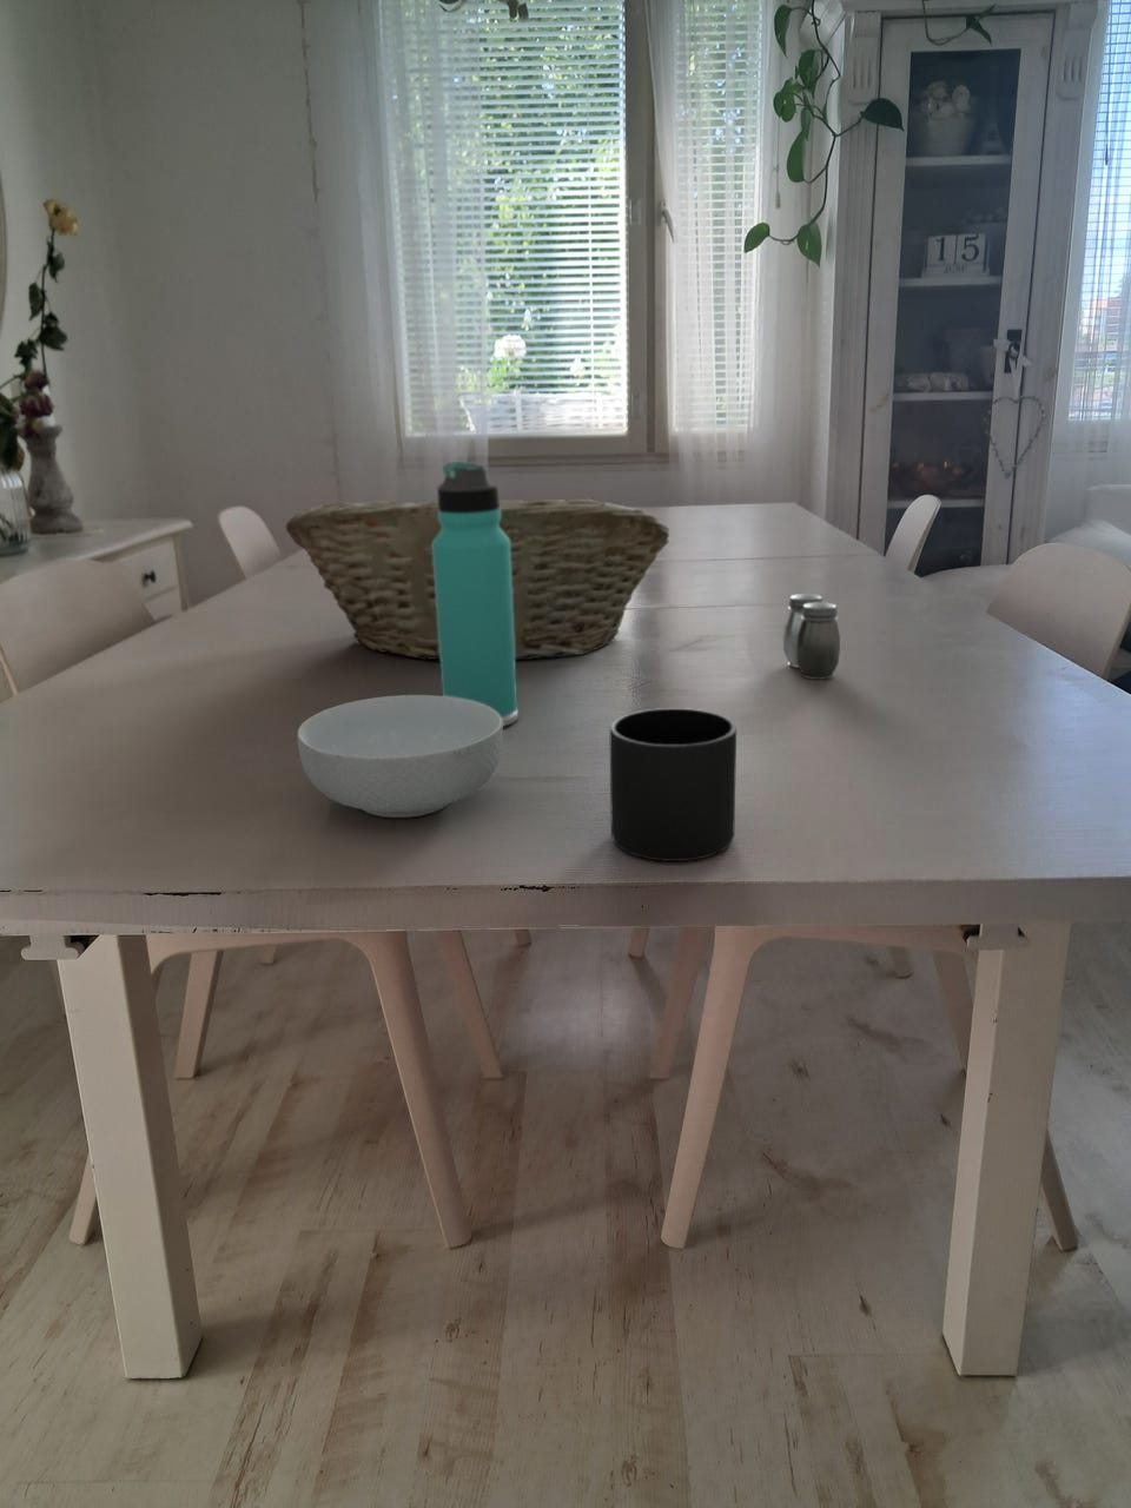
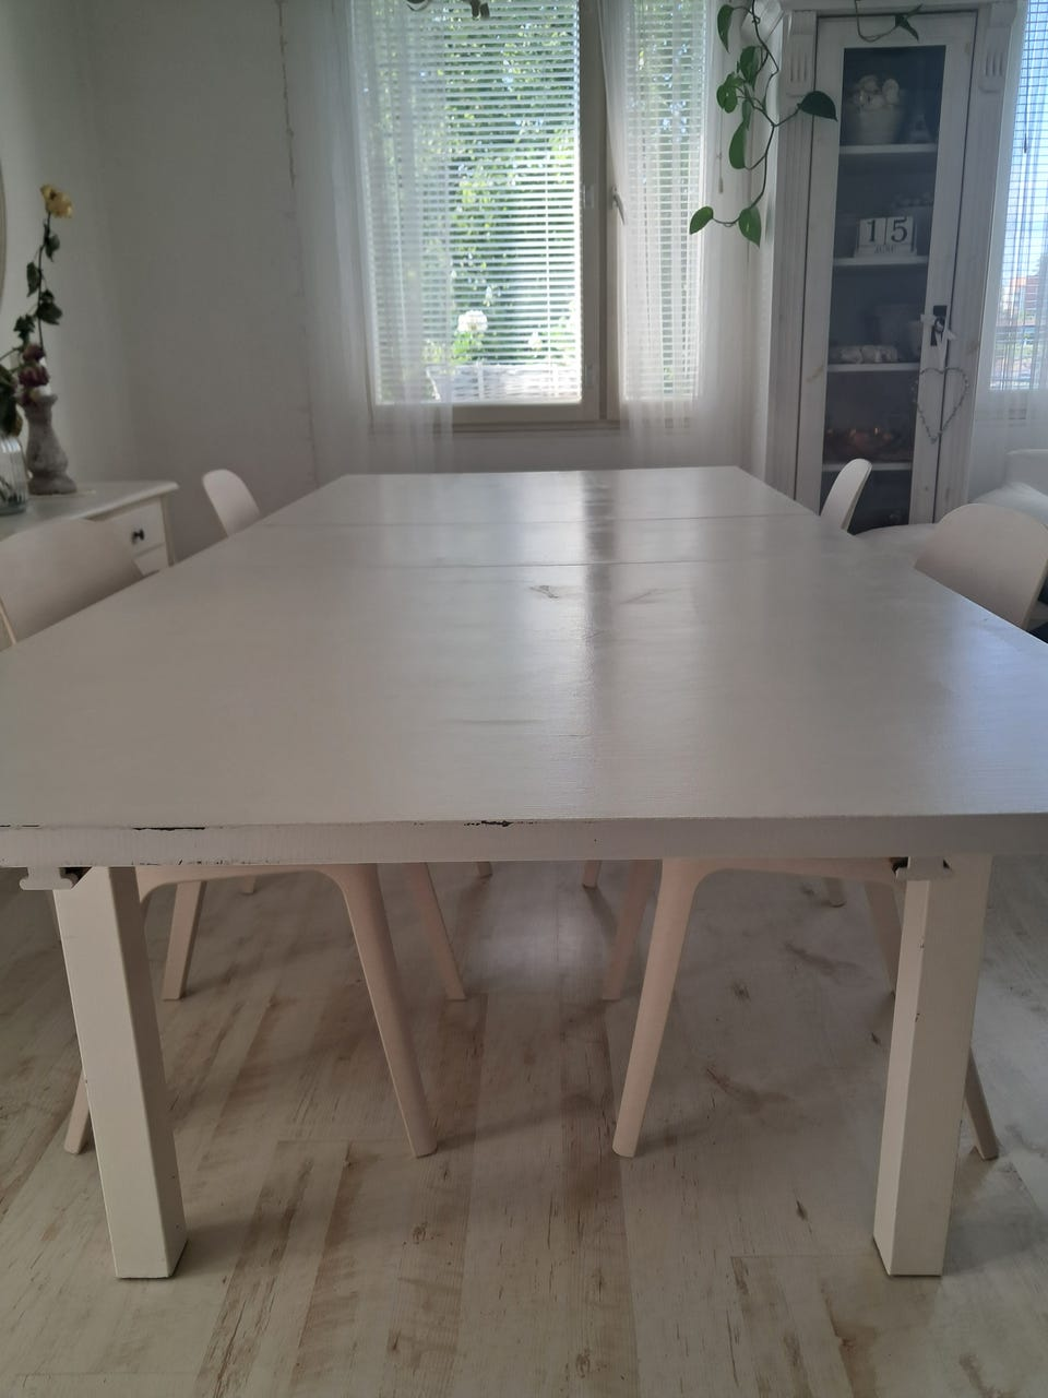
- mug (671, 777)
- fruit basket (510, 559)
- salt and pepper shaker (810, 634)
- cereal bowl (403, 761)
- thermos bottle (474, 596)
